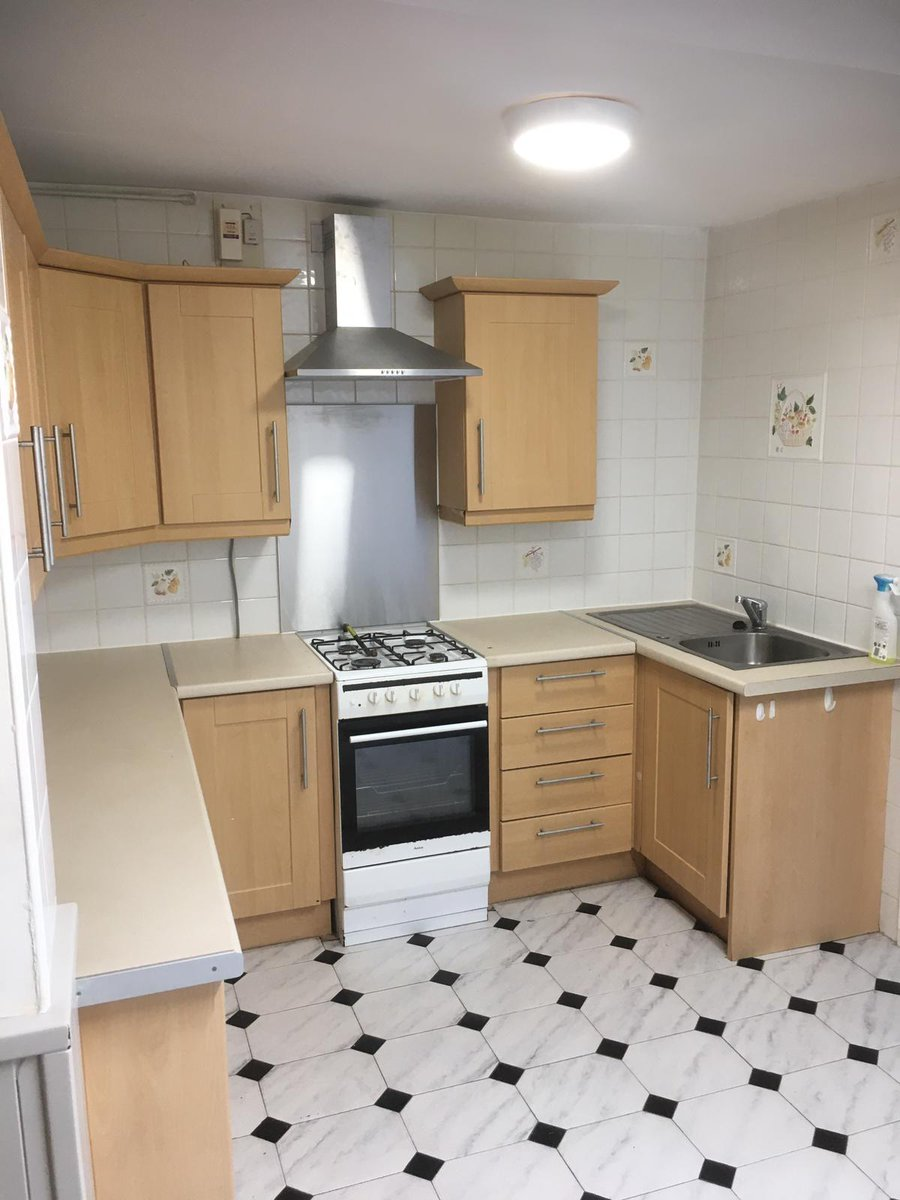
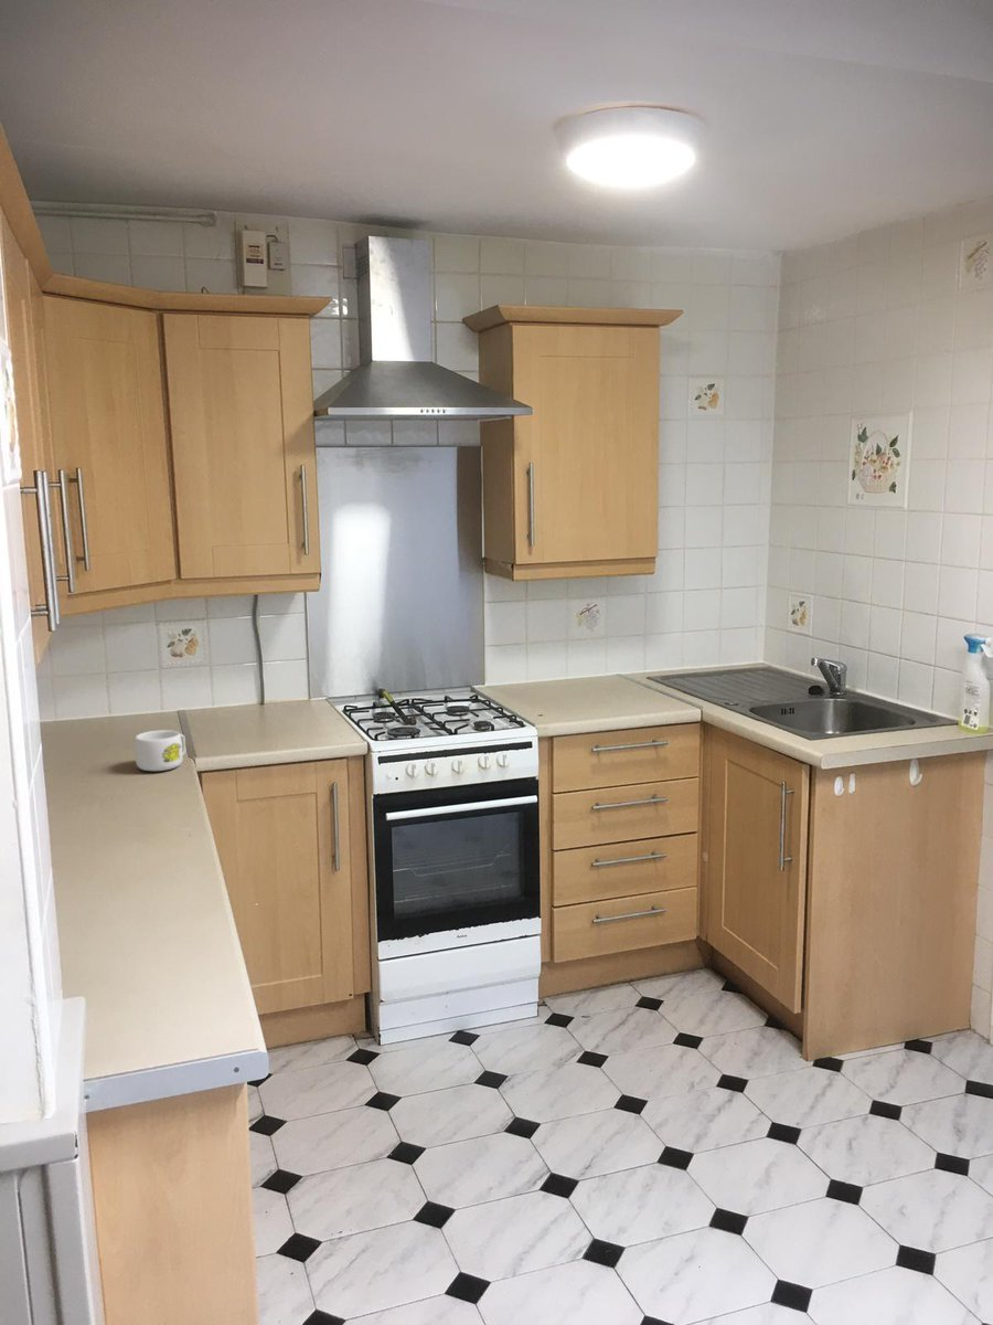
+ mug (159, 750)
